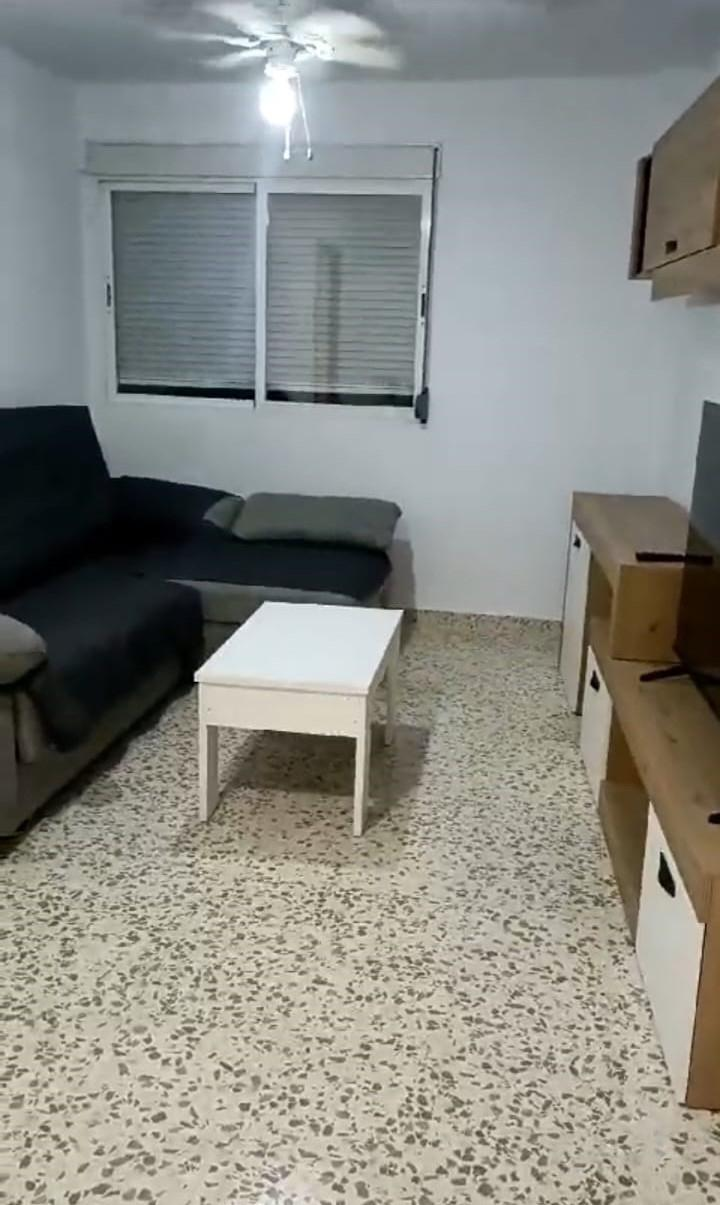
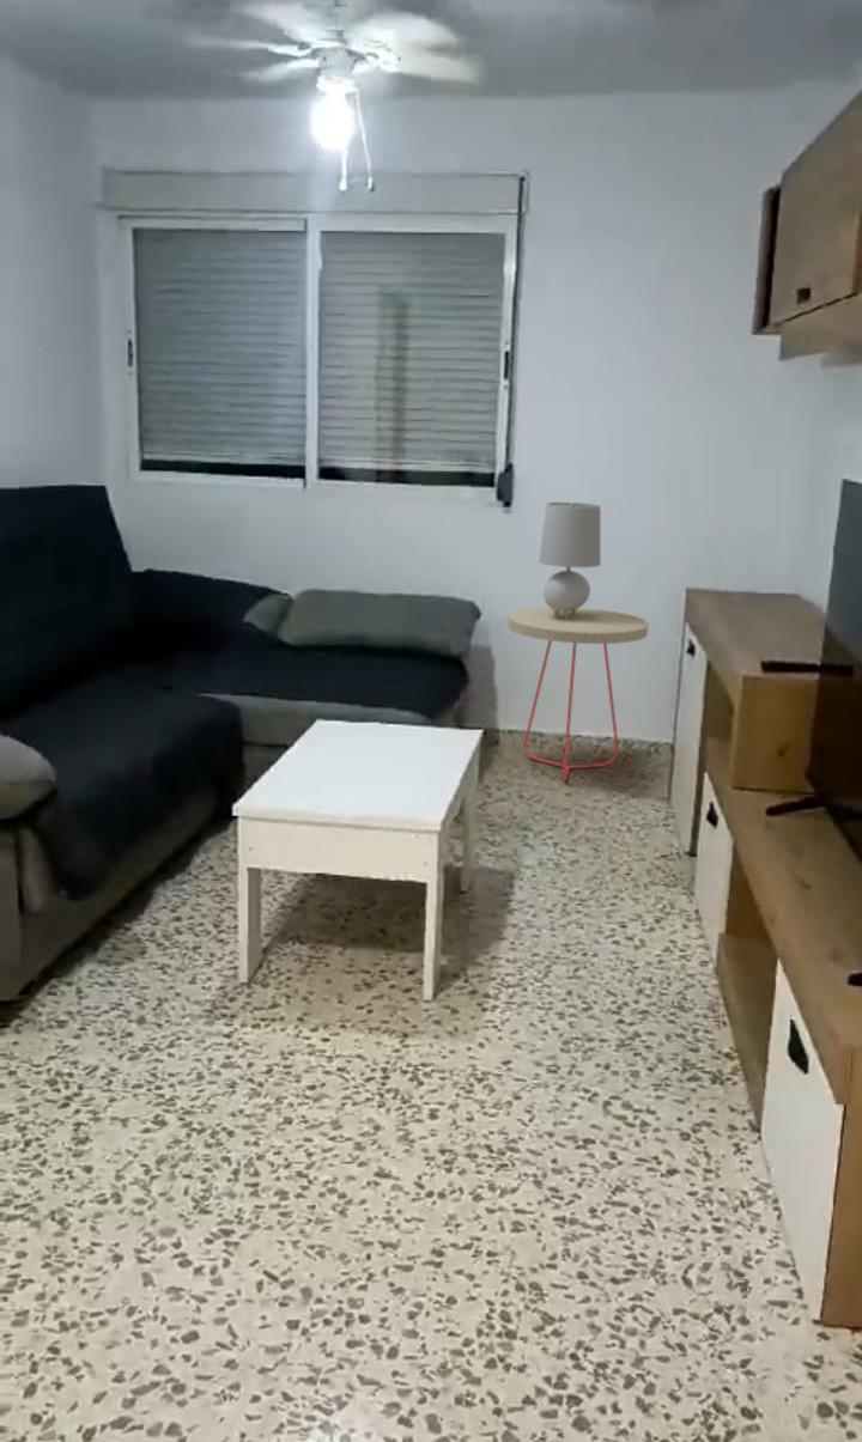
+ side table (571, 695)
+ table lamp (570, 559)
